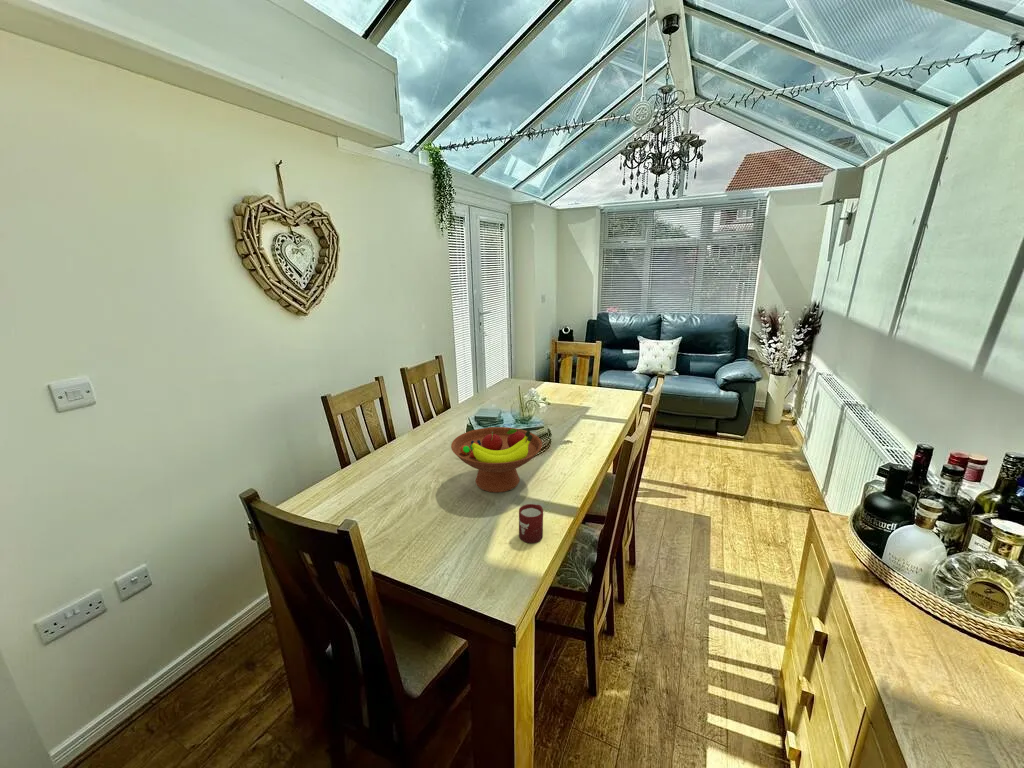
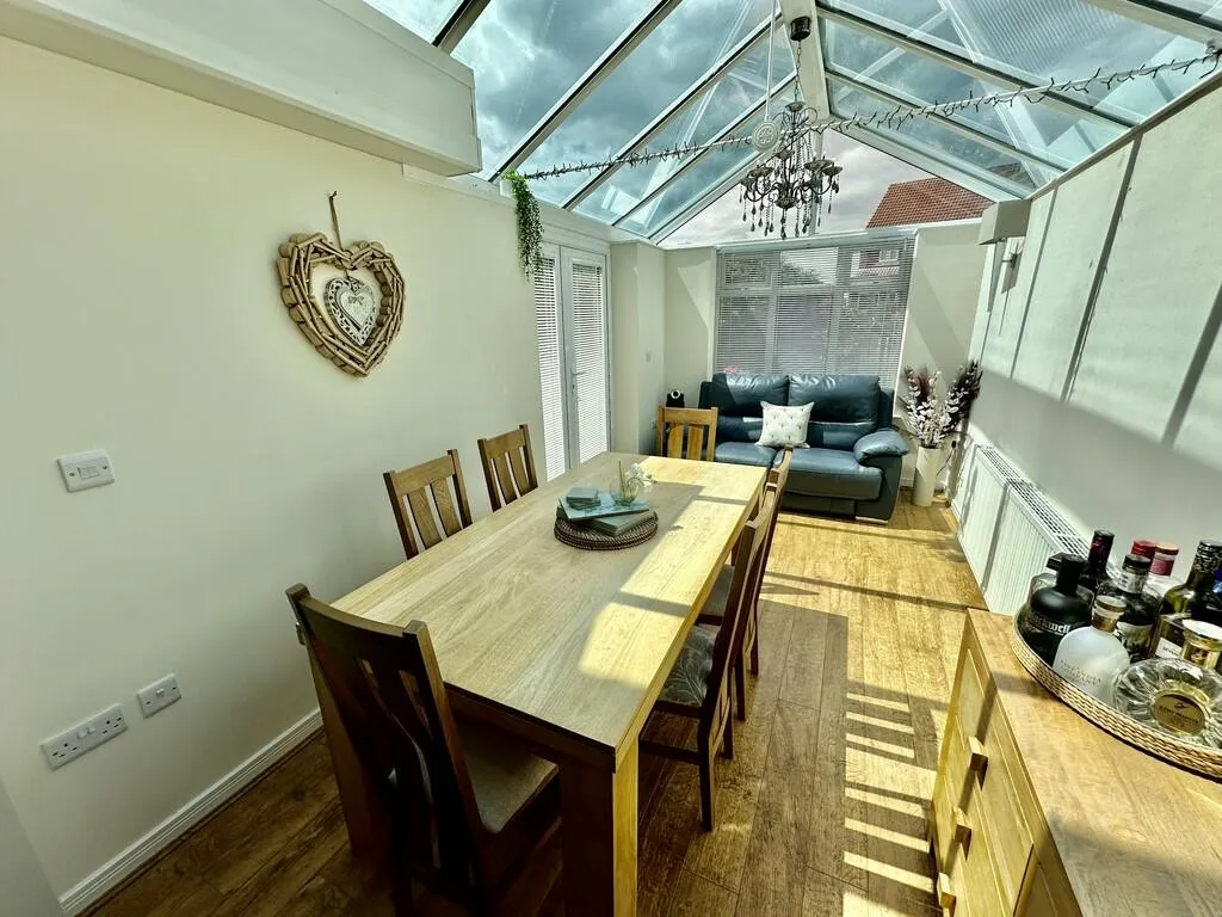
- fruit bowl (496, 455)
- cup (533, 520)
